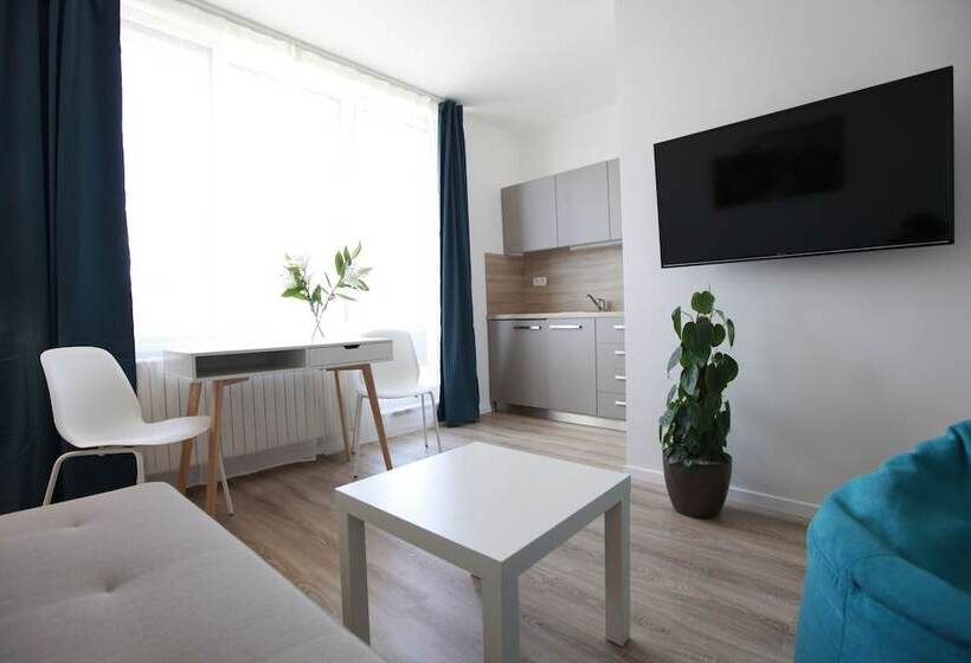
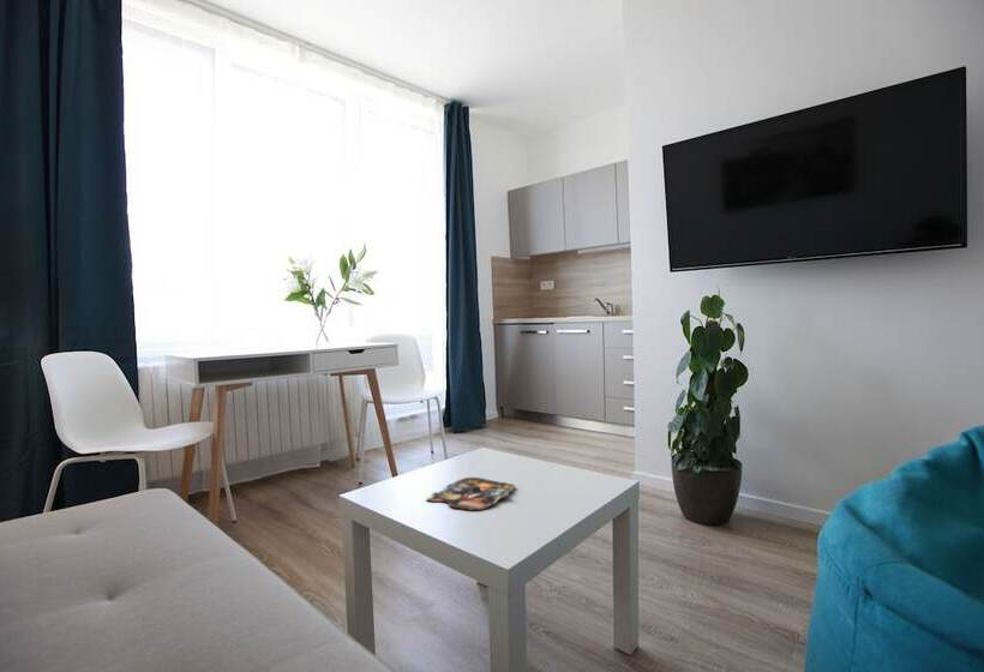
+ magazine (472, 490)
